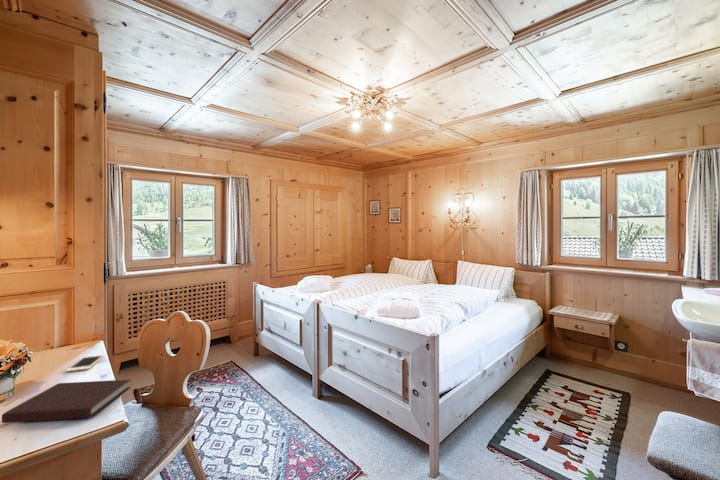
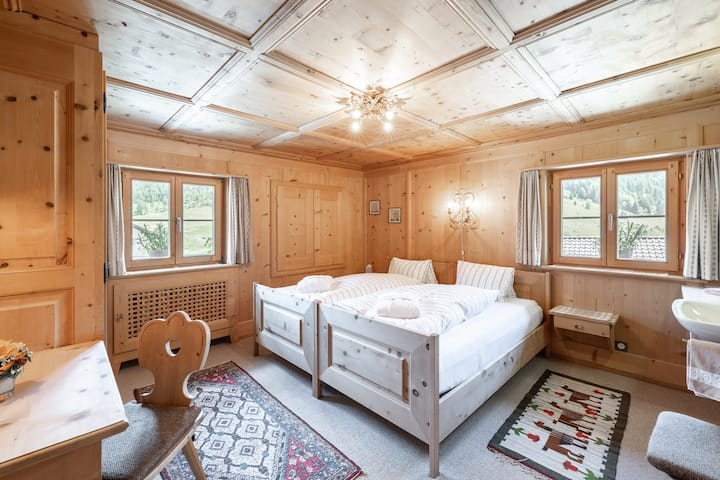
- cell phone (86, 362)
- notebook (73, 399)
